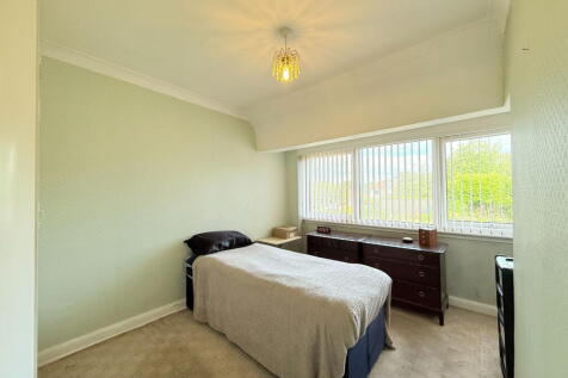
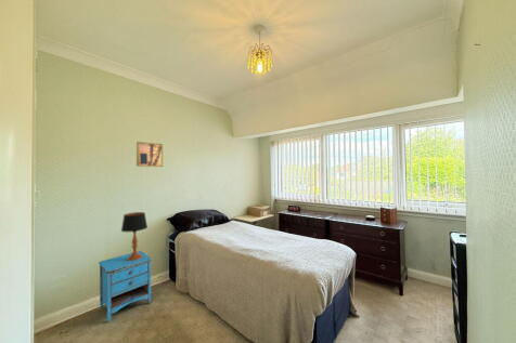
+ table lamp (134, 235)
+ wall art (150, 155)
+ nightstand (126, 282)
